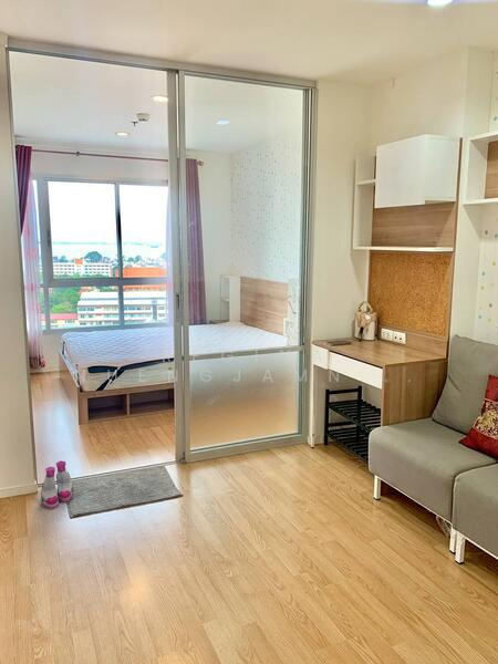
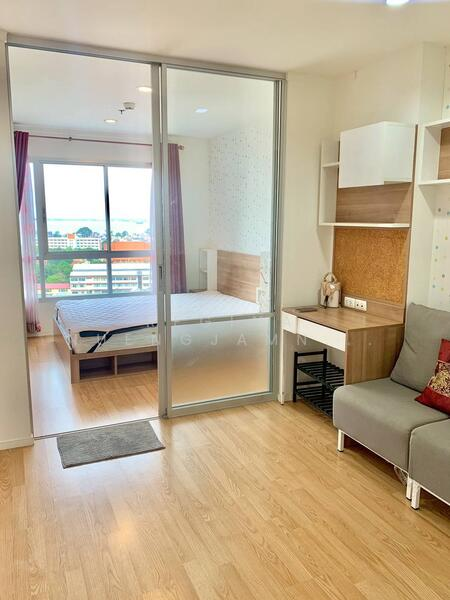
- boots (56, 481)
